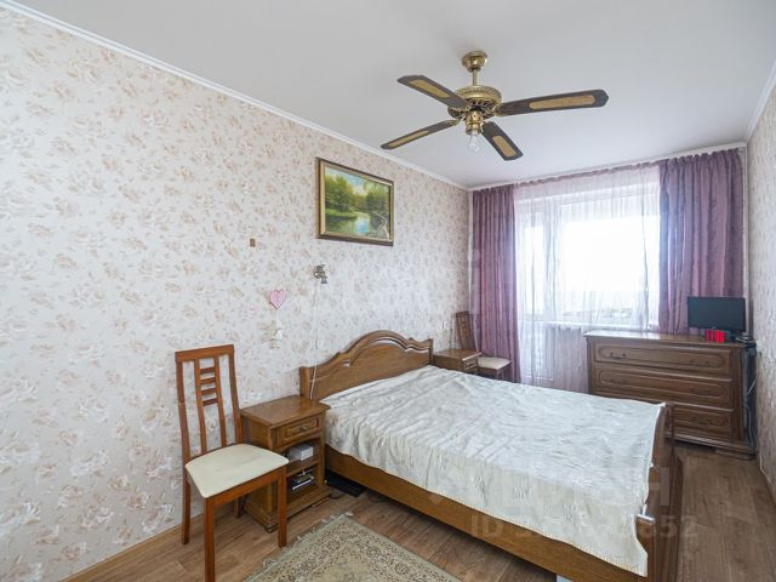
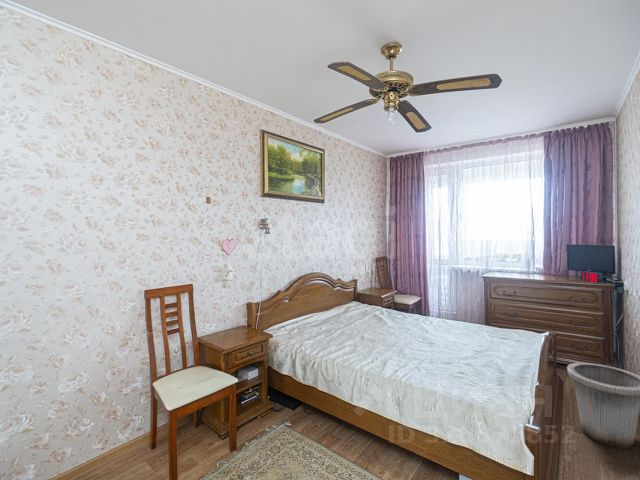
+ trash can (606, 405)
